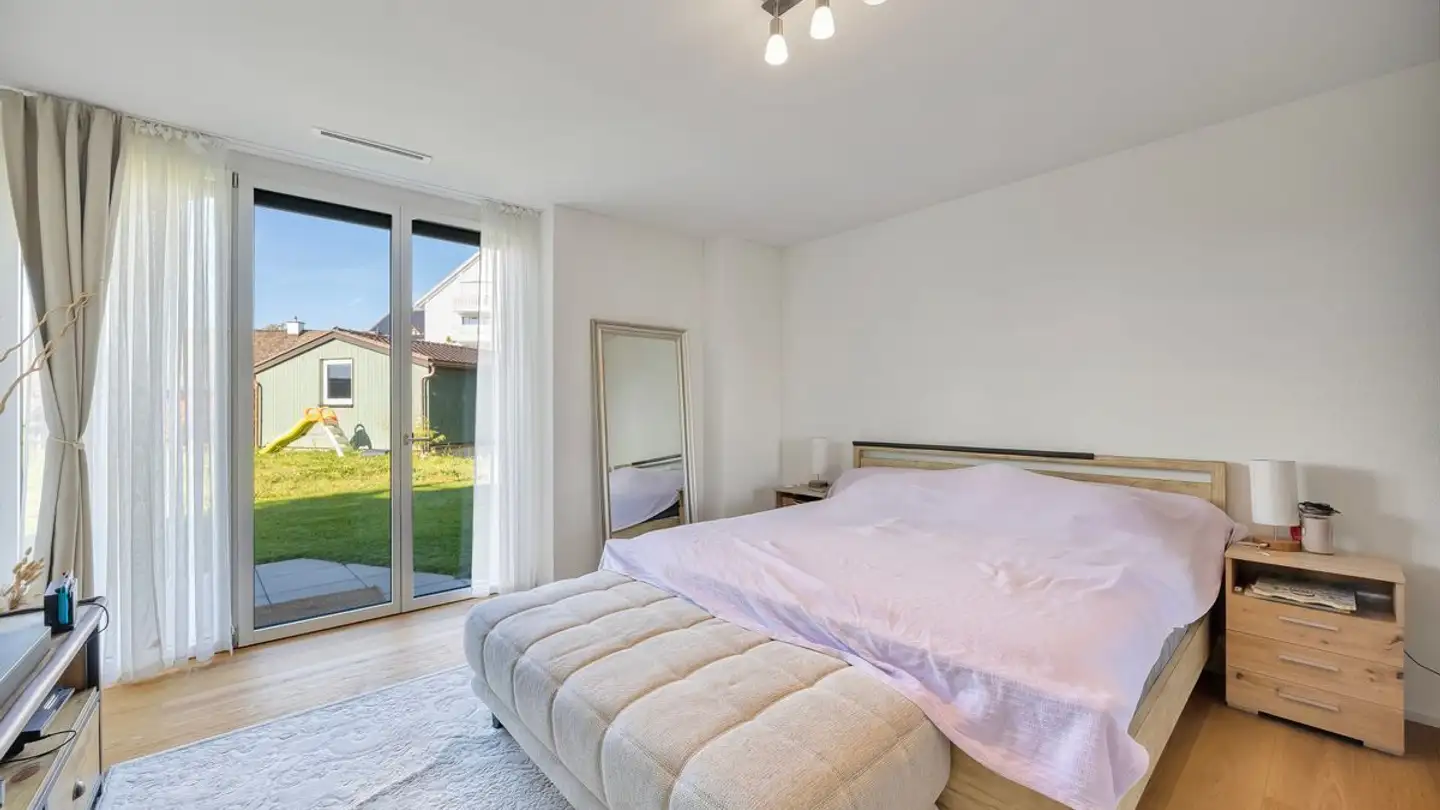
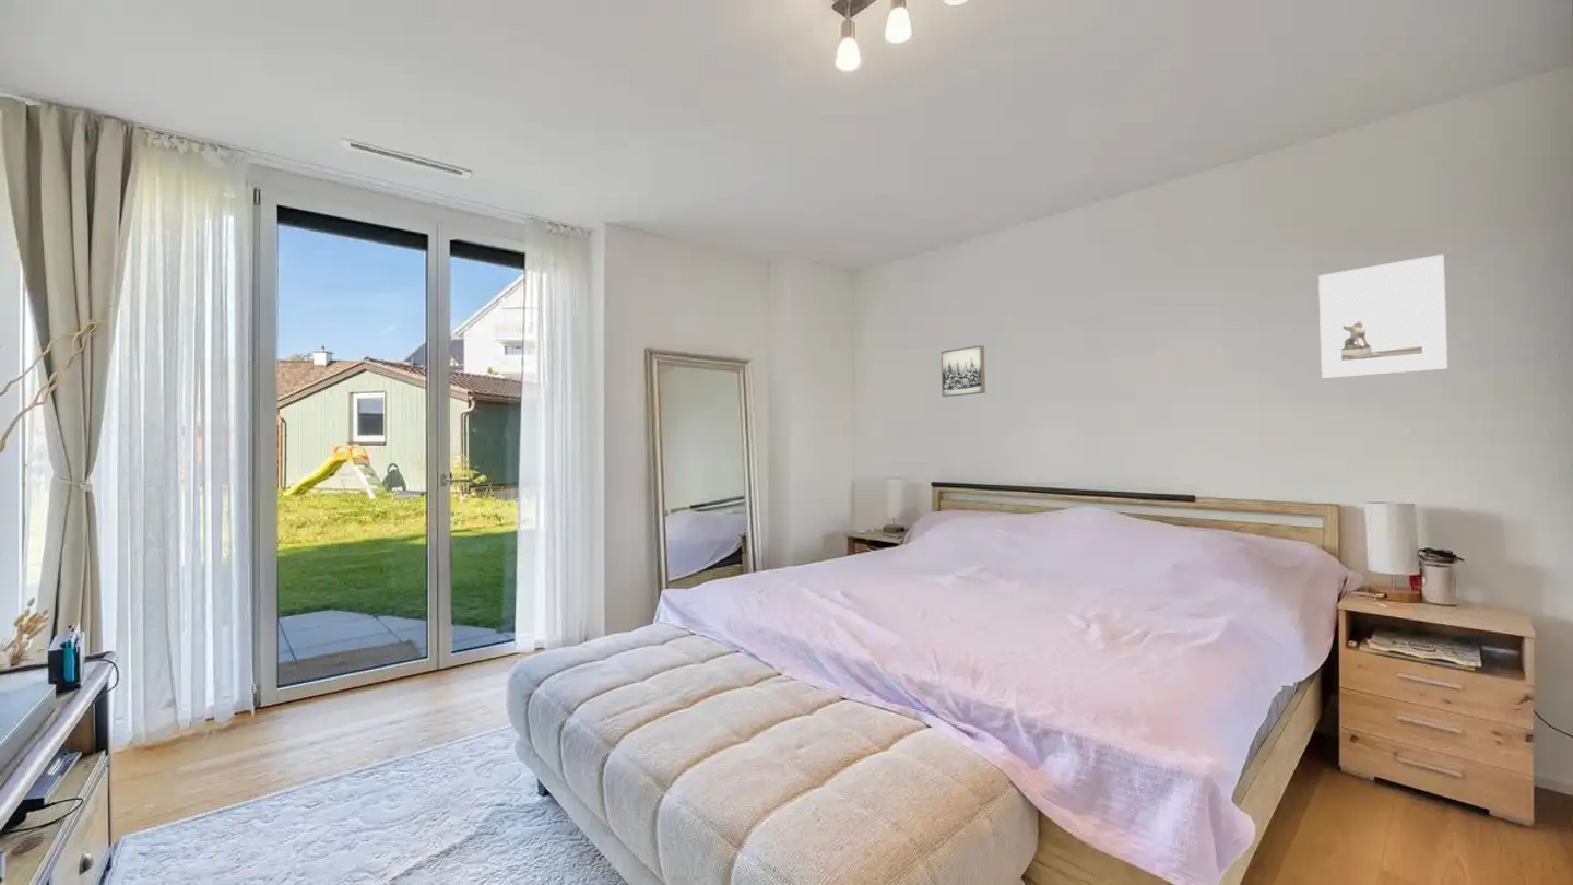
+ wall art (962, 371)
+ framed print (1379, 319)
